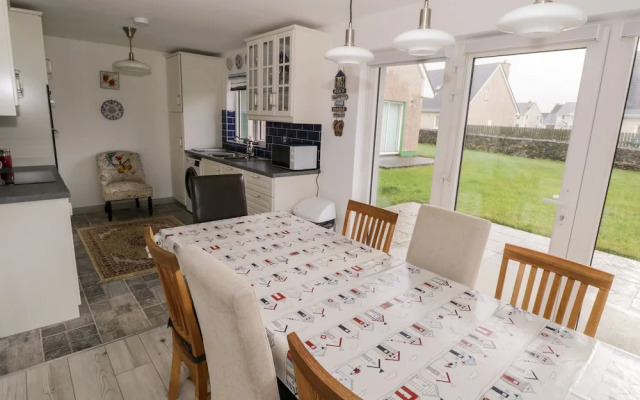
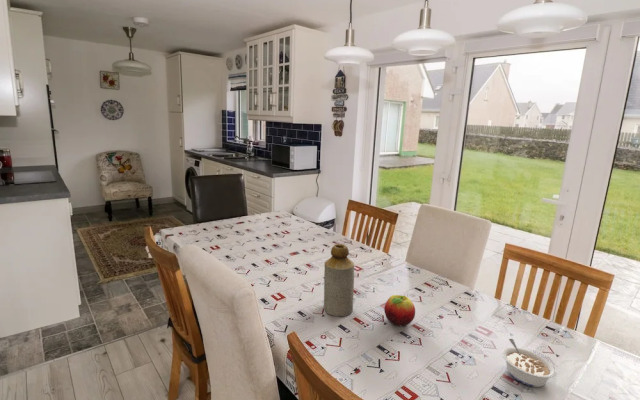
+ legume (525, 365)
+ fruit (399, 309)
+ bottle (339, 277)
